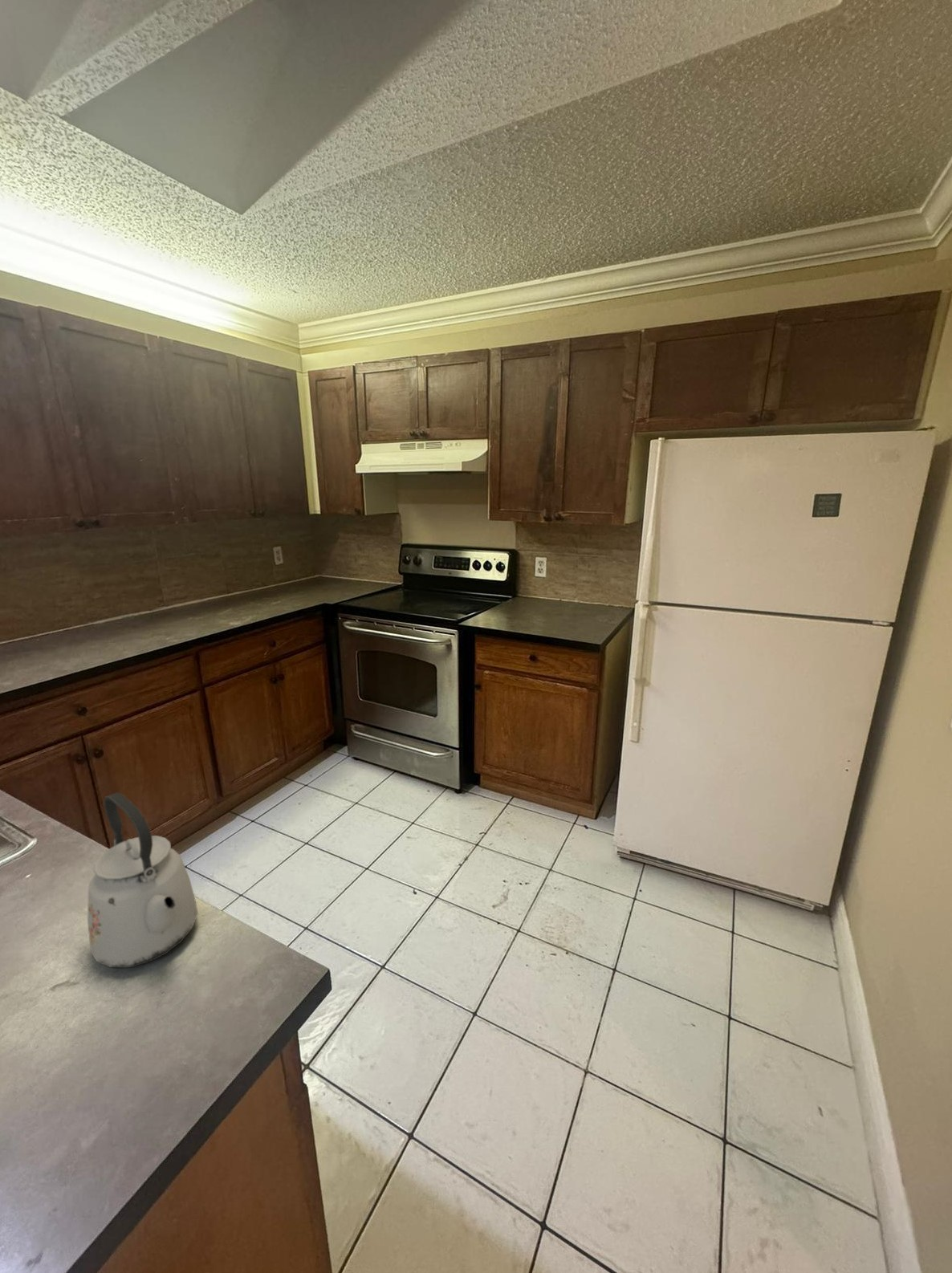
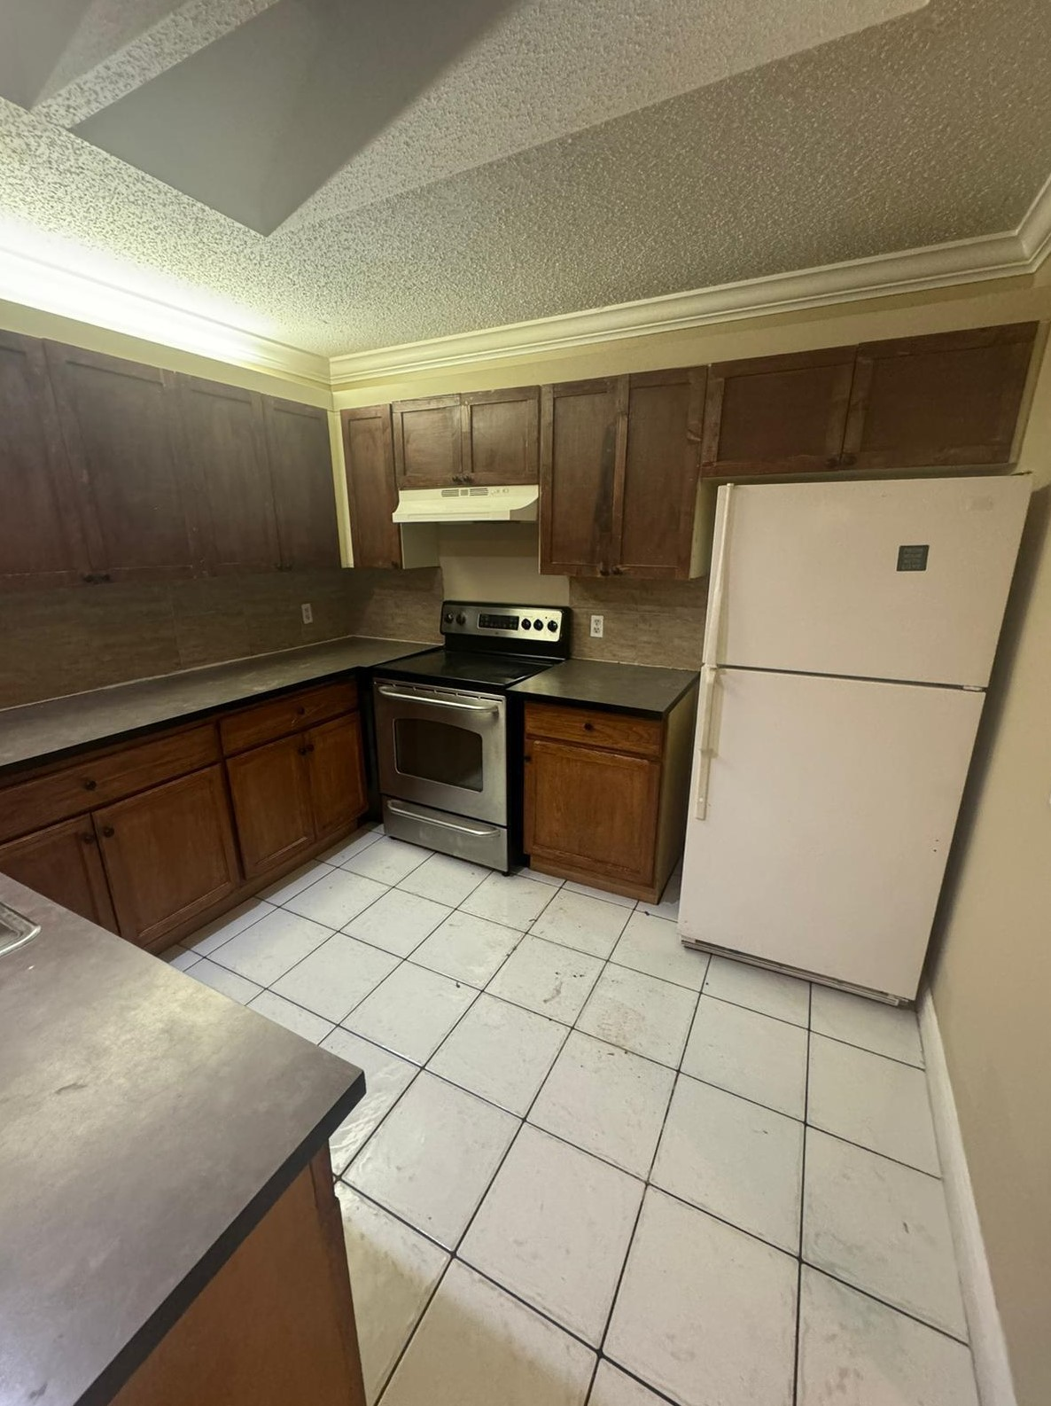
- kettle (144, 880)
